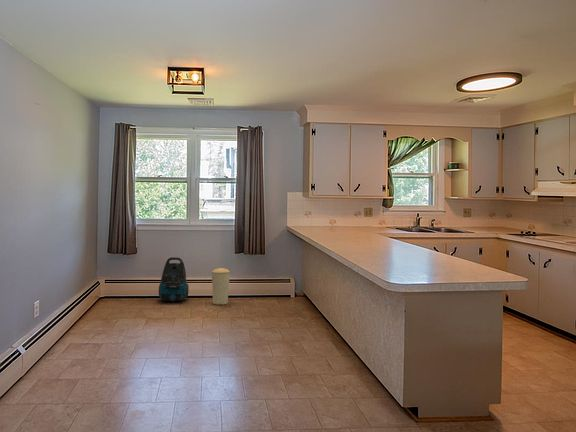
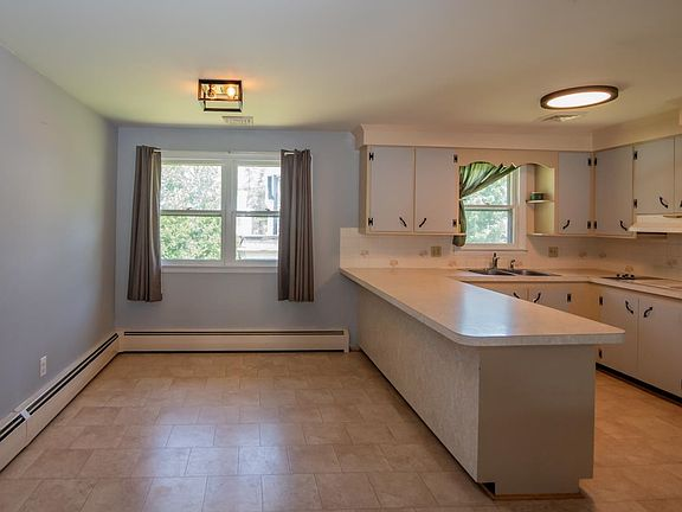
- vacuum cleaner (173, 279)
- trash can (220, 285)
